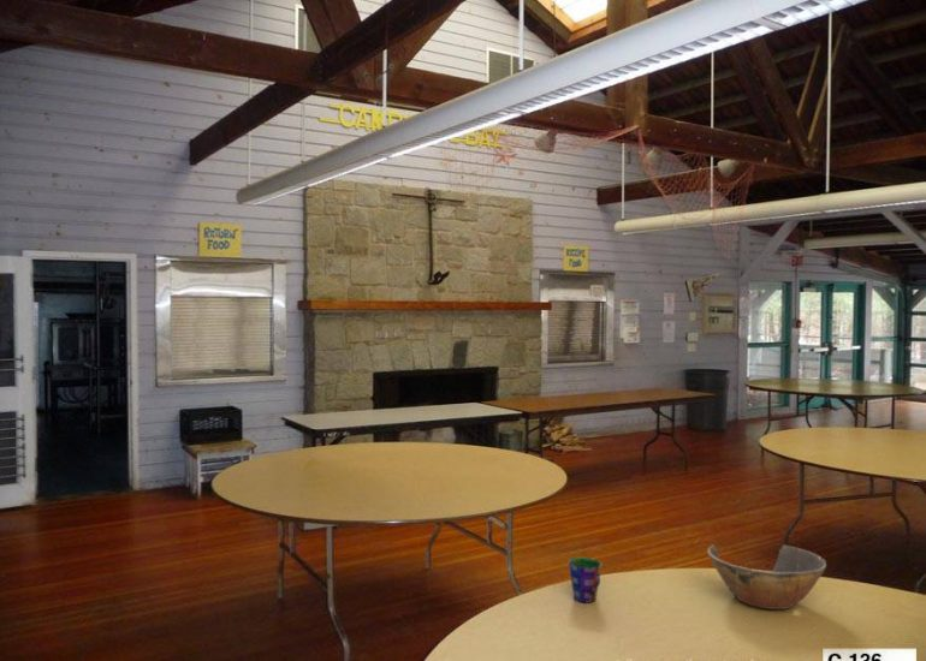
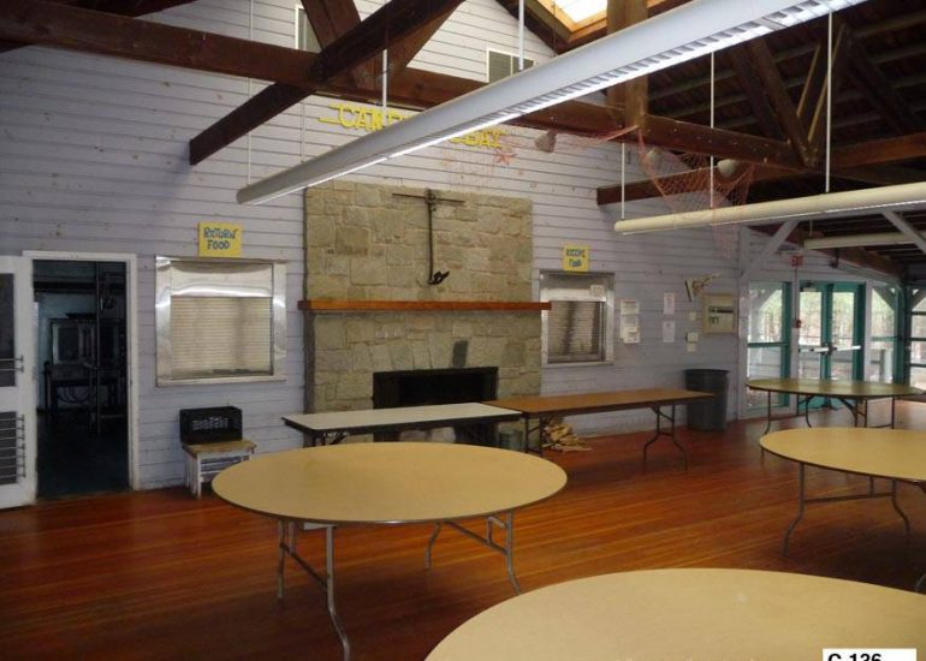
- cup (587, 582)
- bowl (767, 579)
